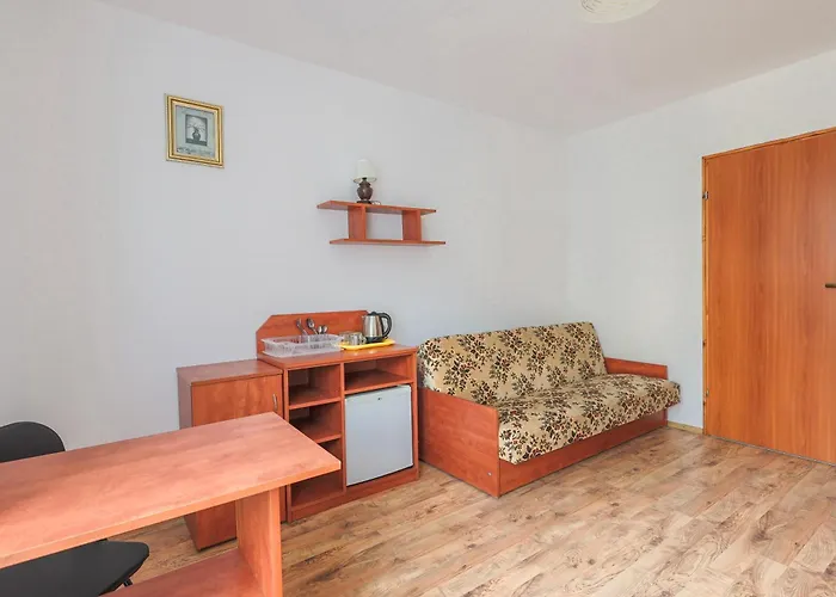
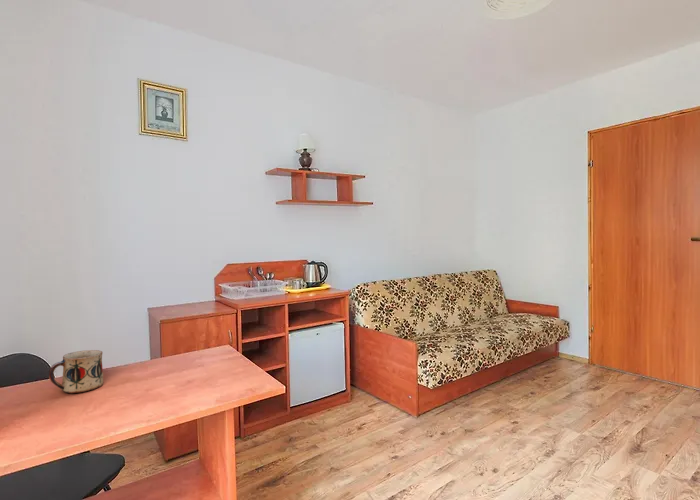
+ mug (80, 371)
